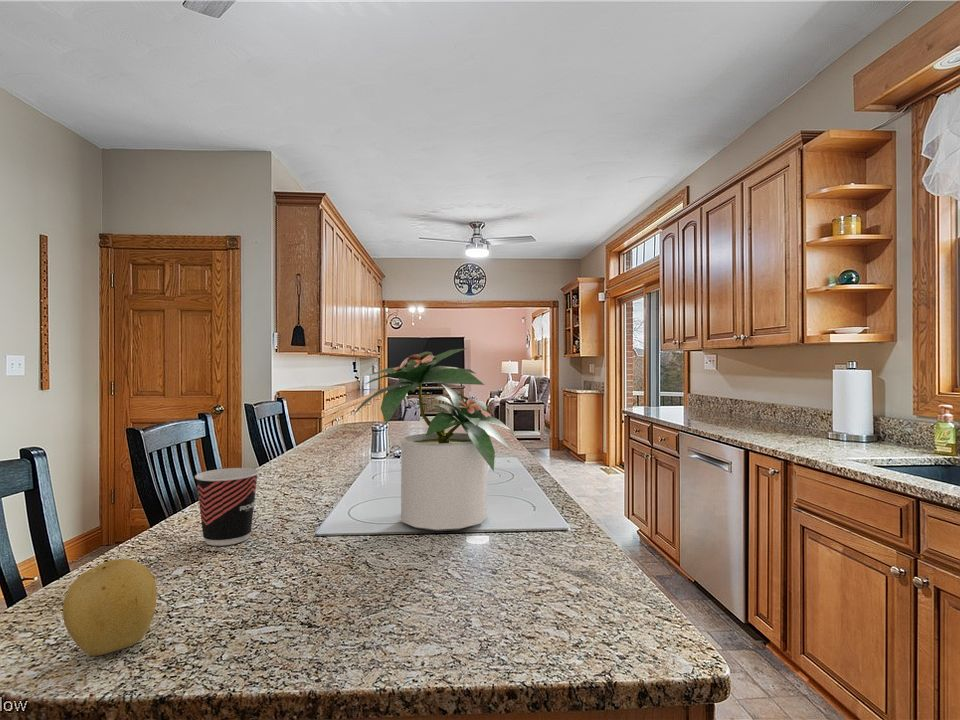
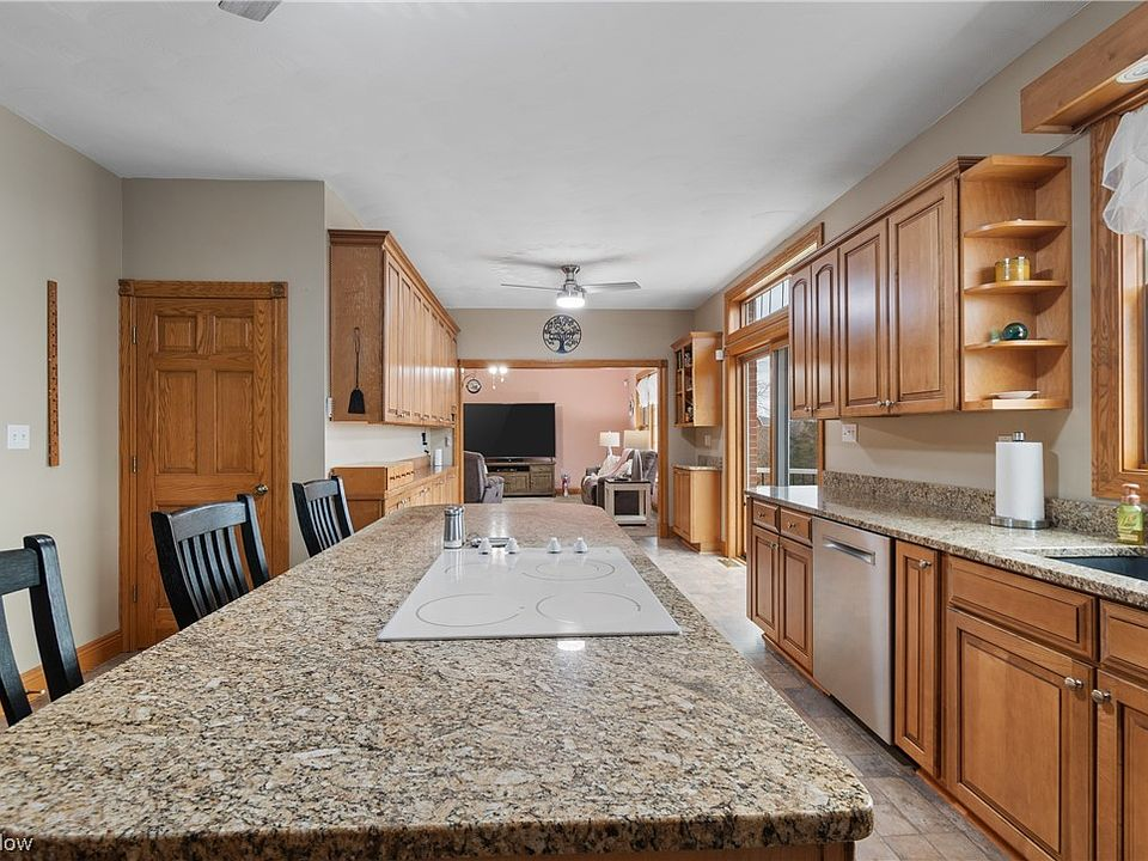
- fruit (111, 605)
- cup (227, 506)
- potted plant (431, 434)
